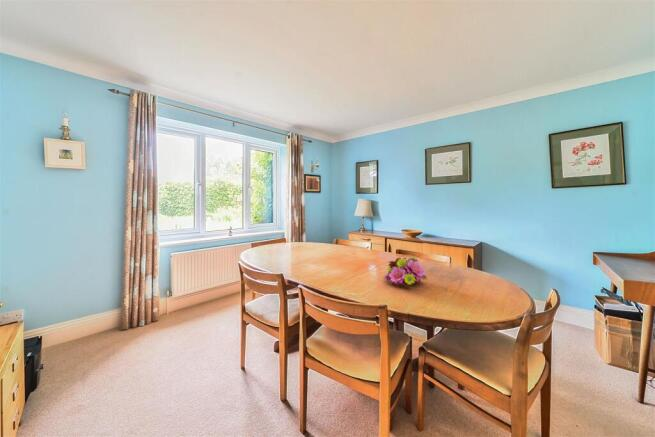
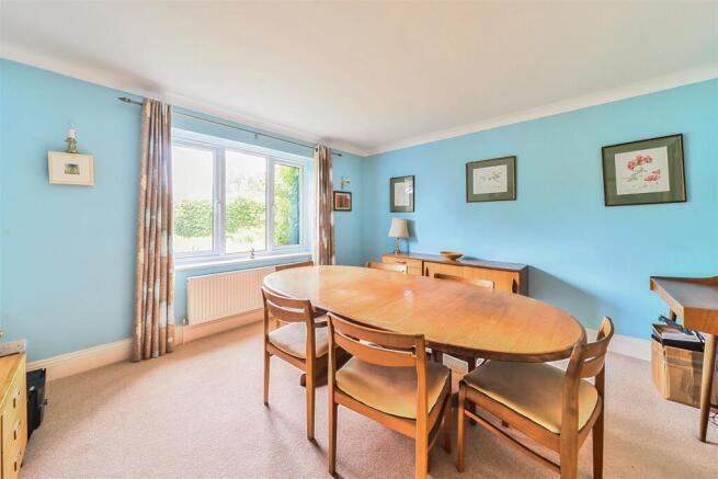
- flower bouquet (405, 271)
